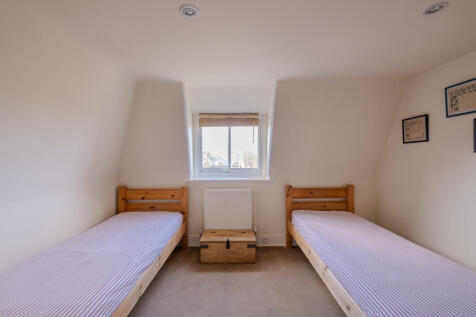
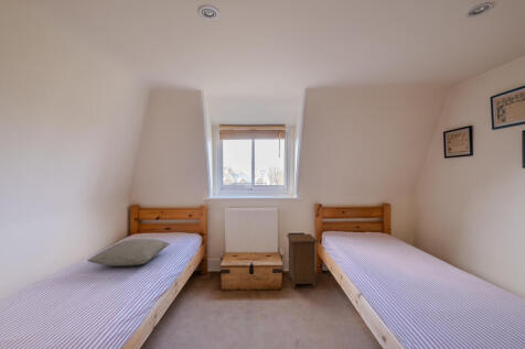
+ pillow (133, 250)
+ nightstand (300, 258)
